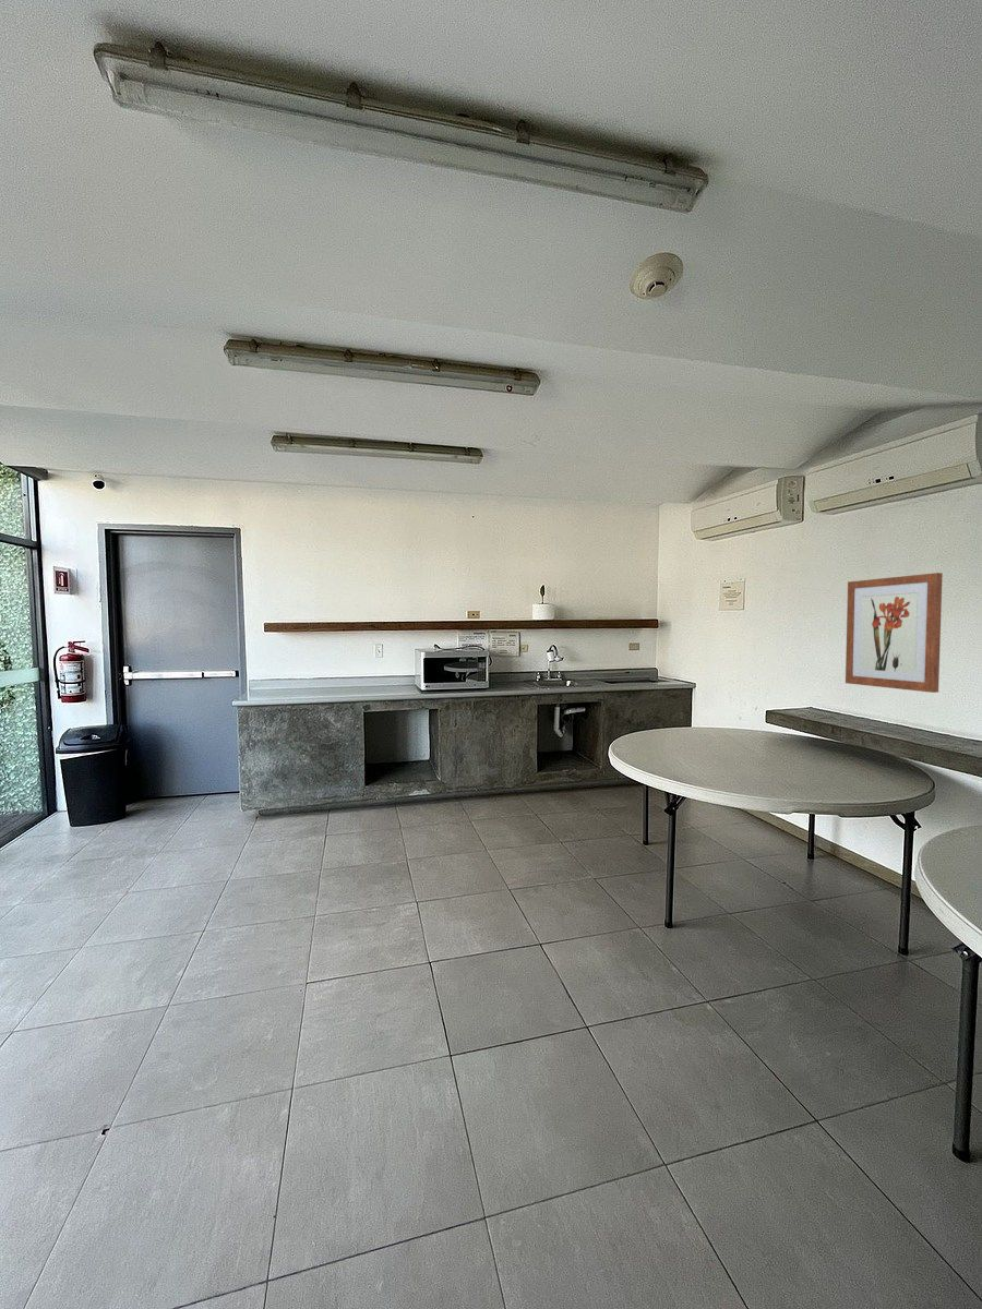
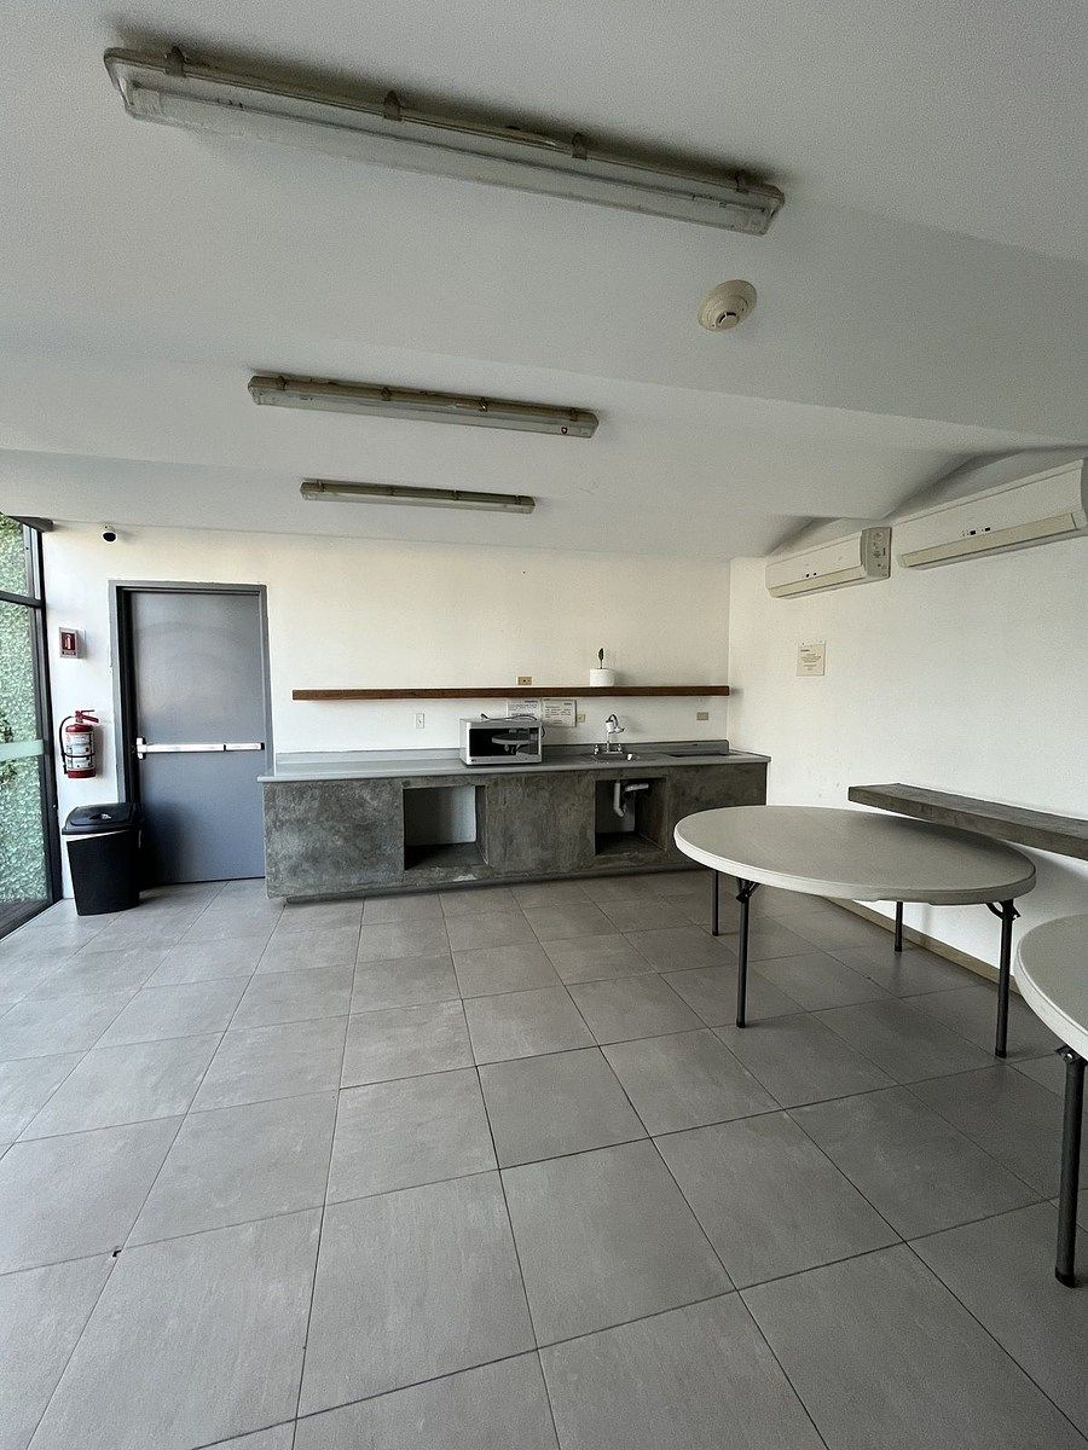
- wall art (889, 633)
